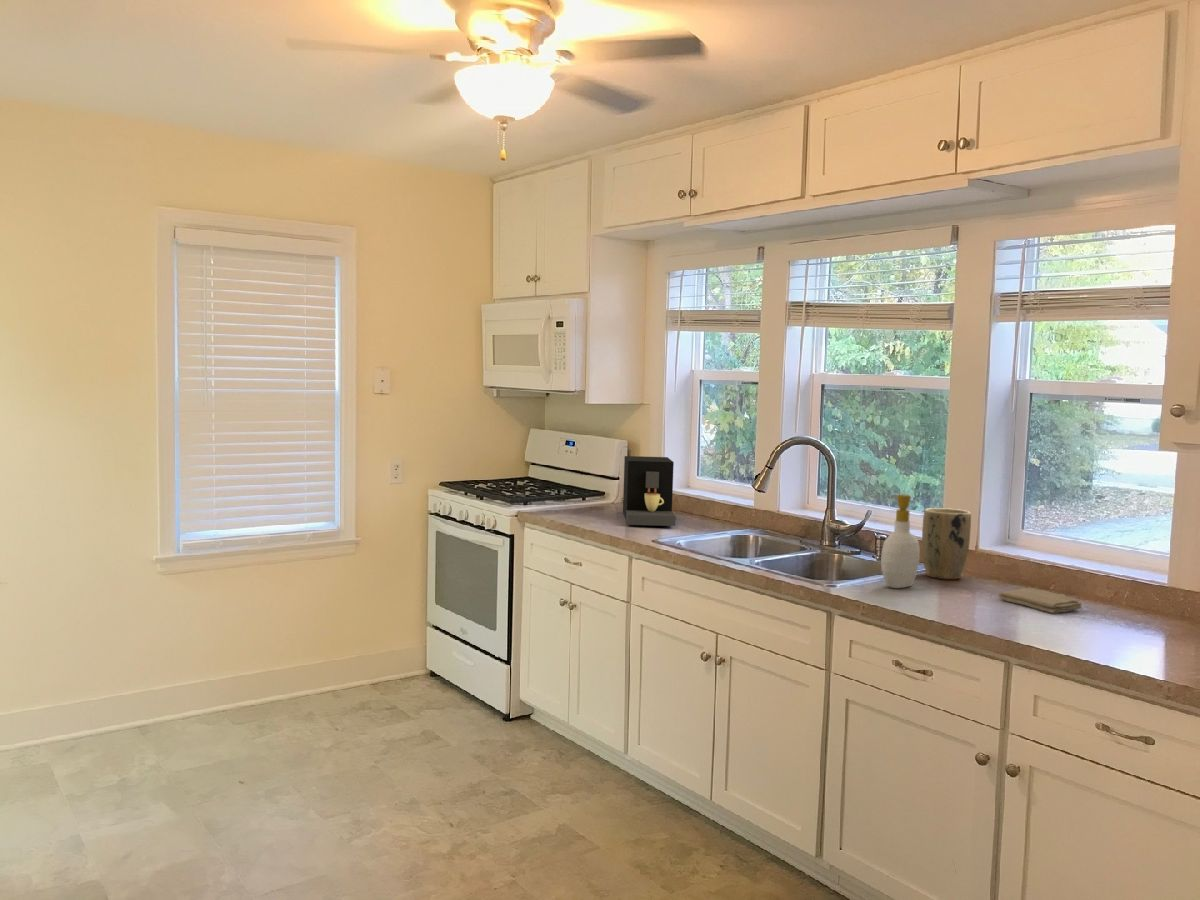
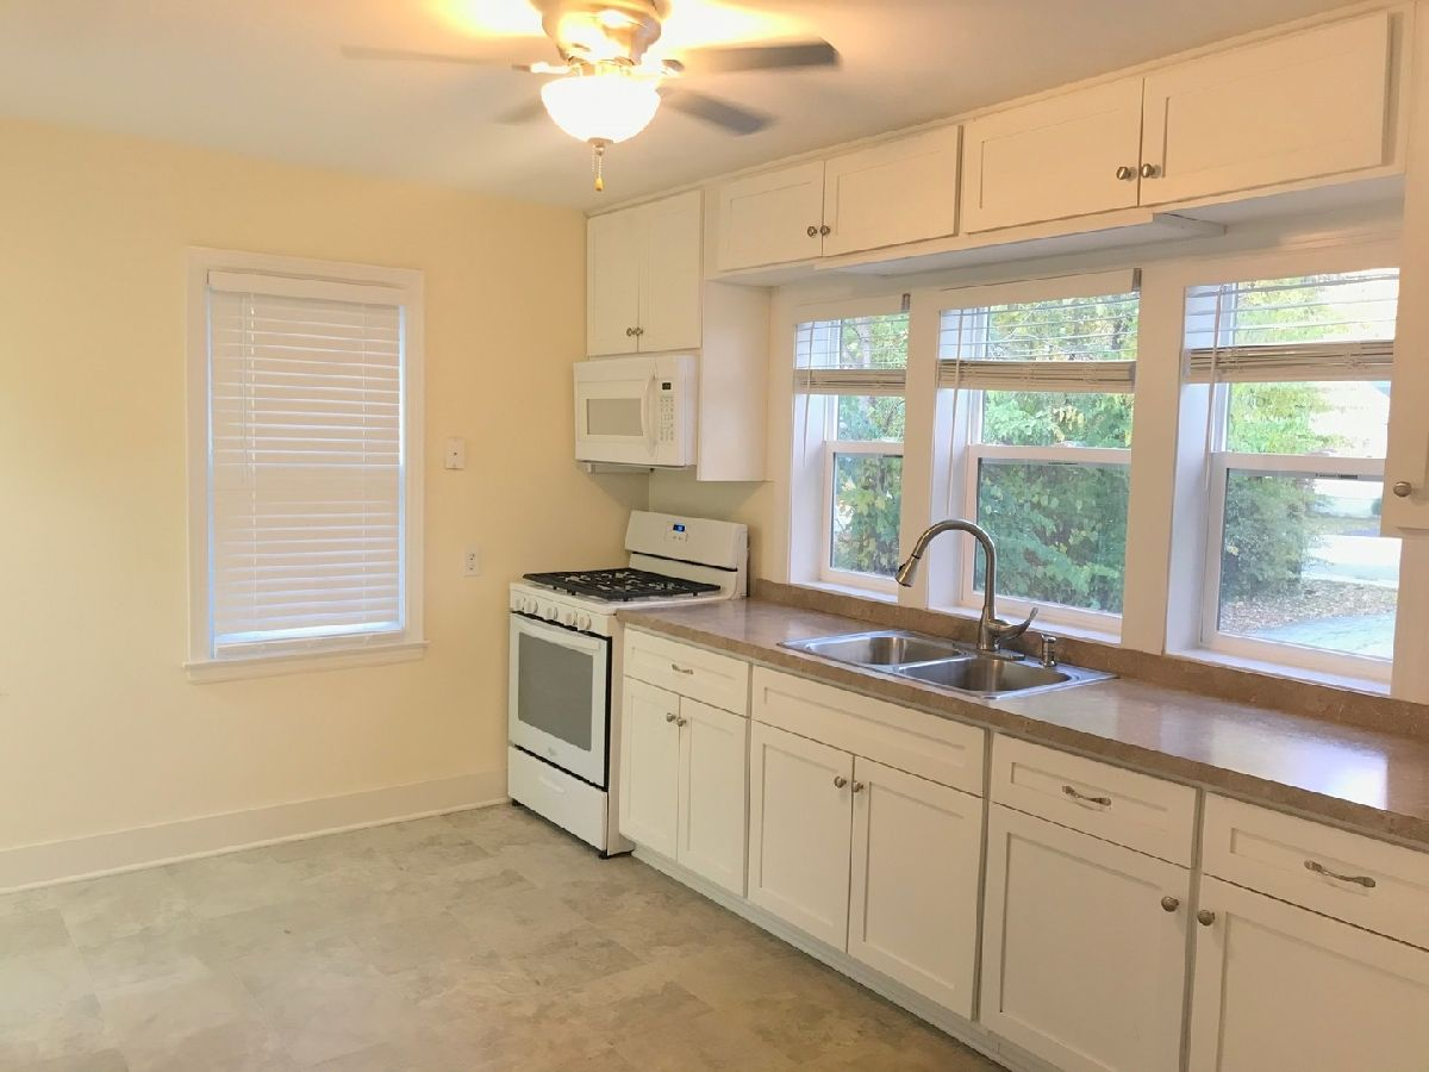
- coffee maker (648, 490)
- washcloth (1039, 599)
- soap bottle (899, 540)
- plant pot (945, 543)
